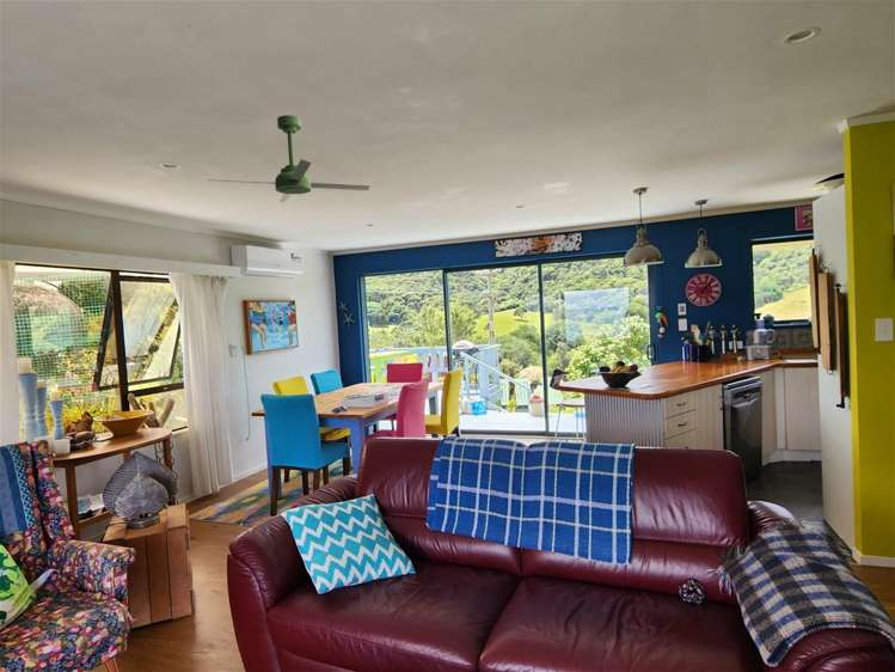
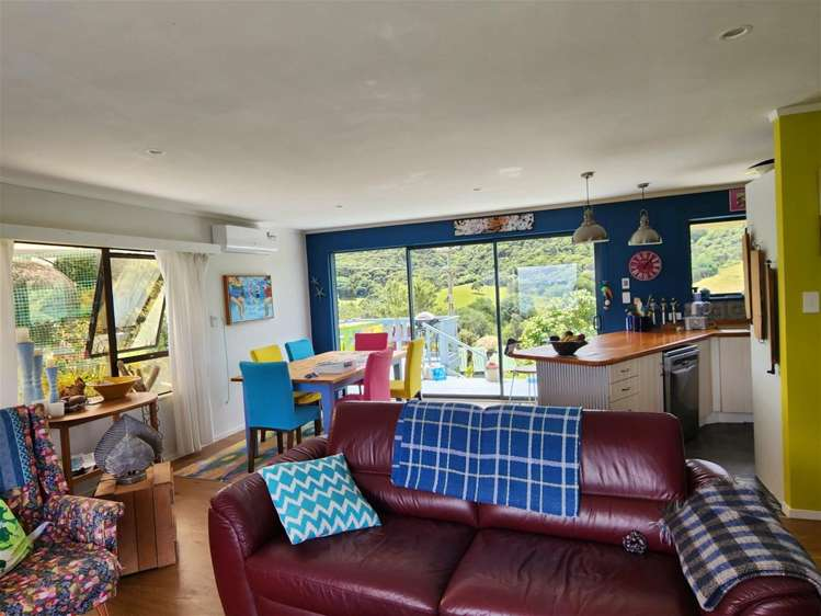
- ceiling fan (290, 154)
